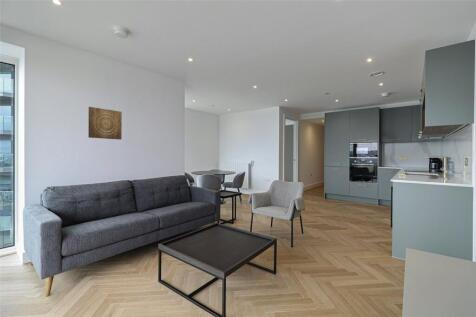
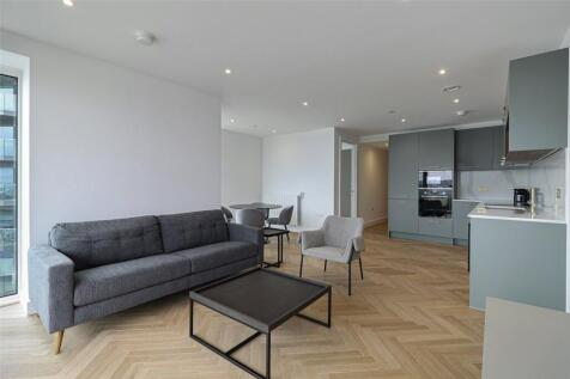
- wall art (105, 124)
